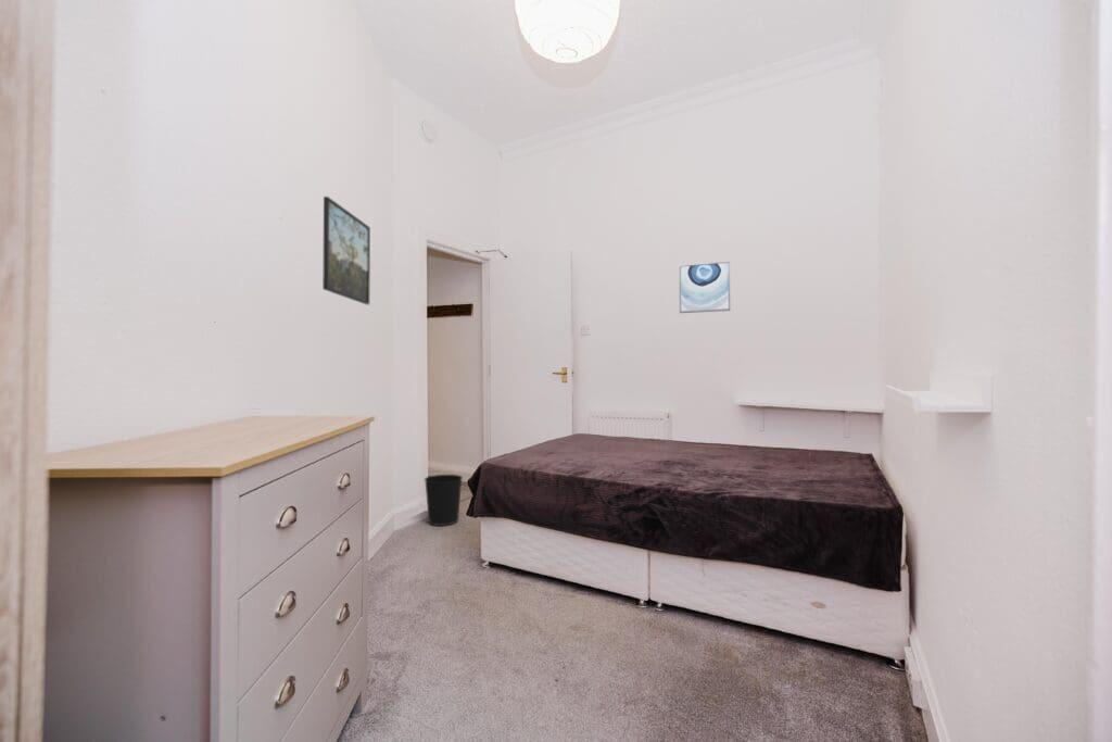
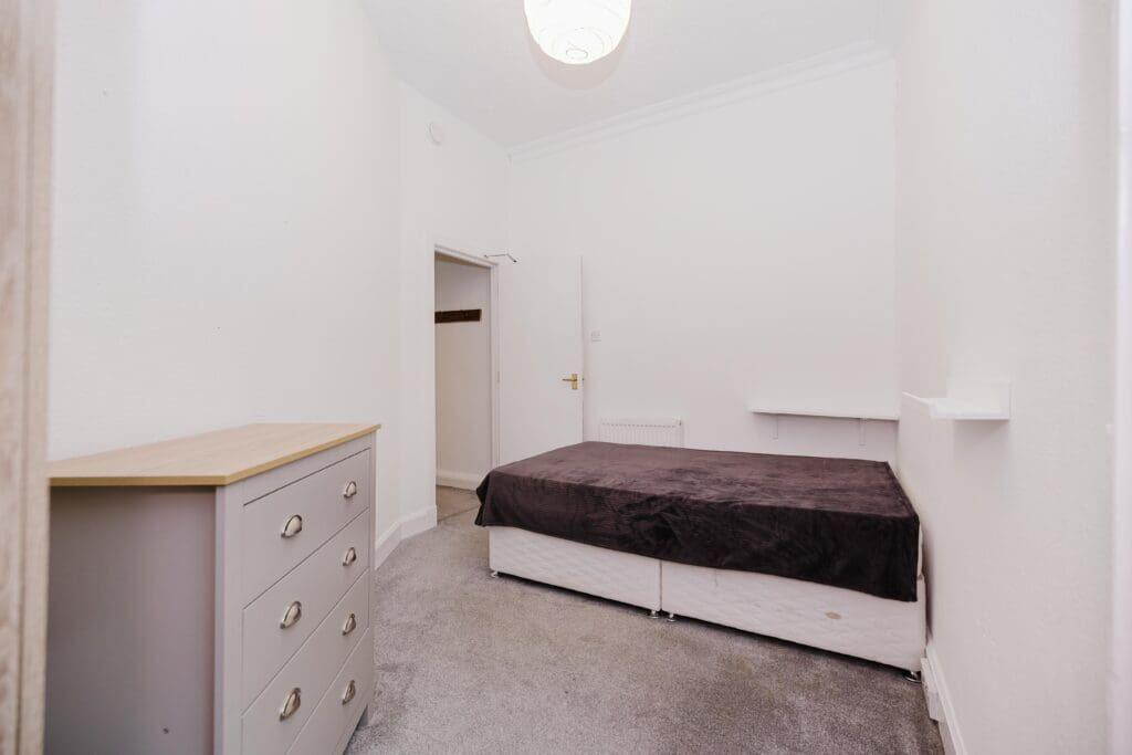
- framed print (349, 255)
- wastebasket (443, 500)
- wall art (704, 287)
